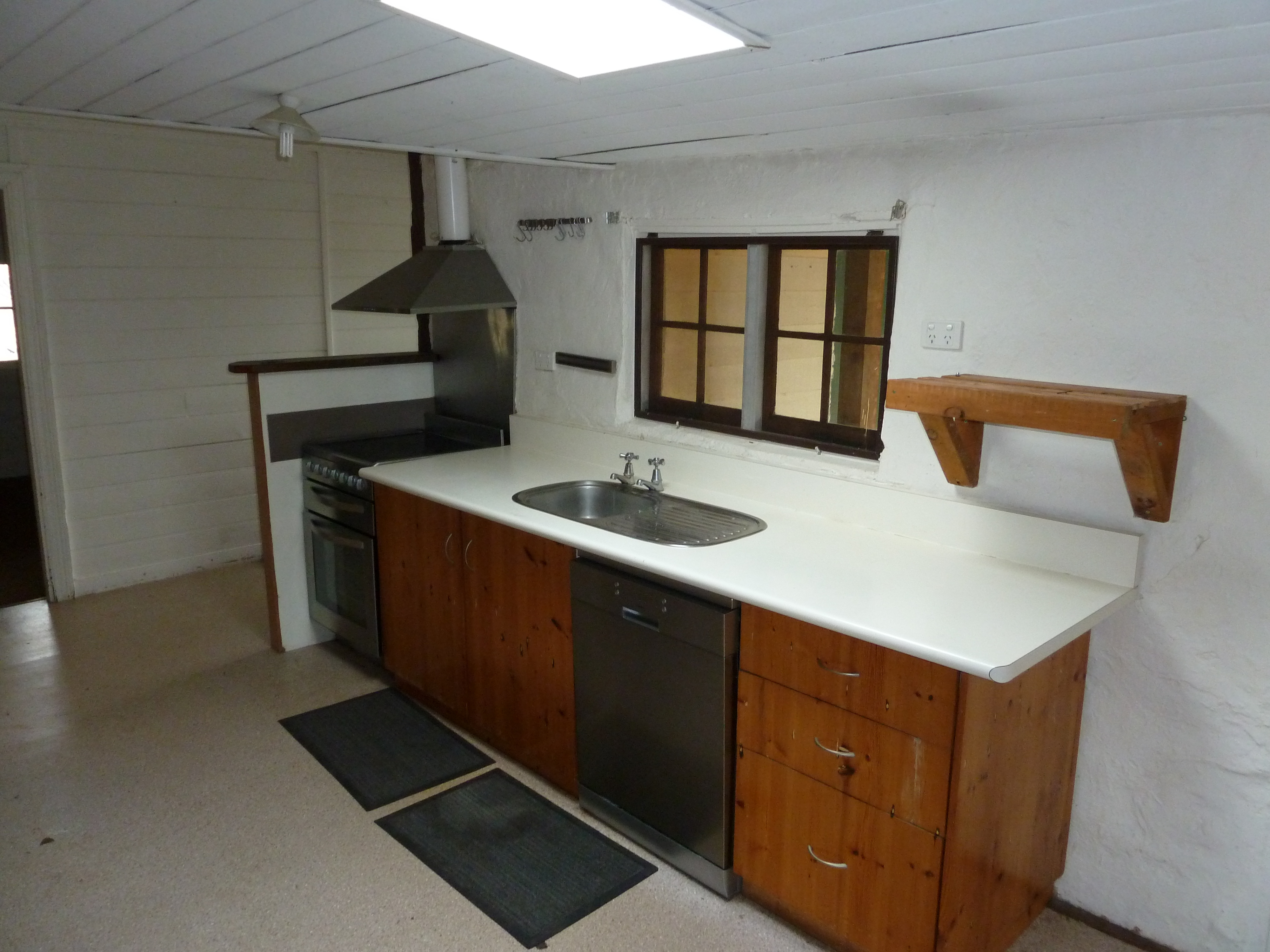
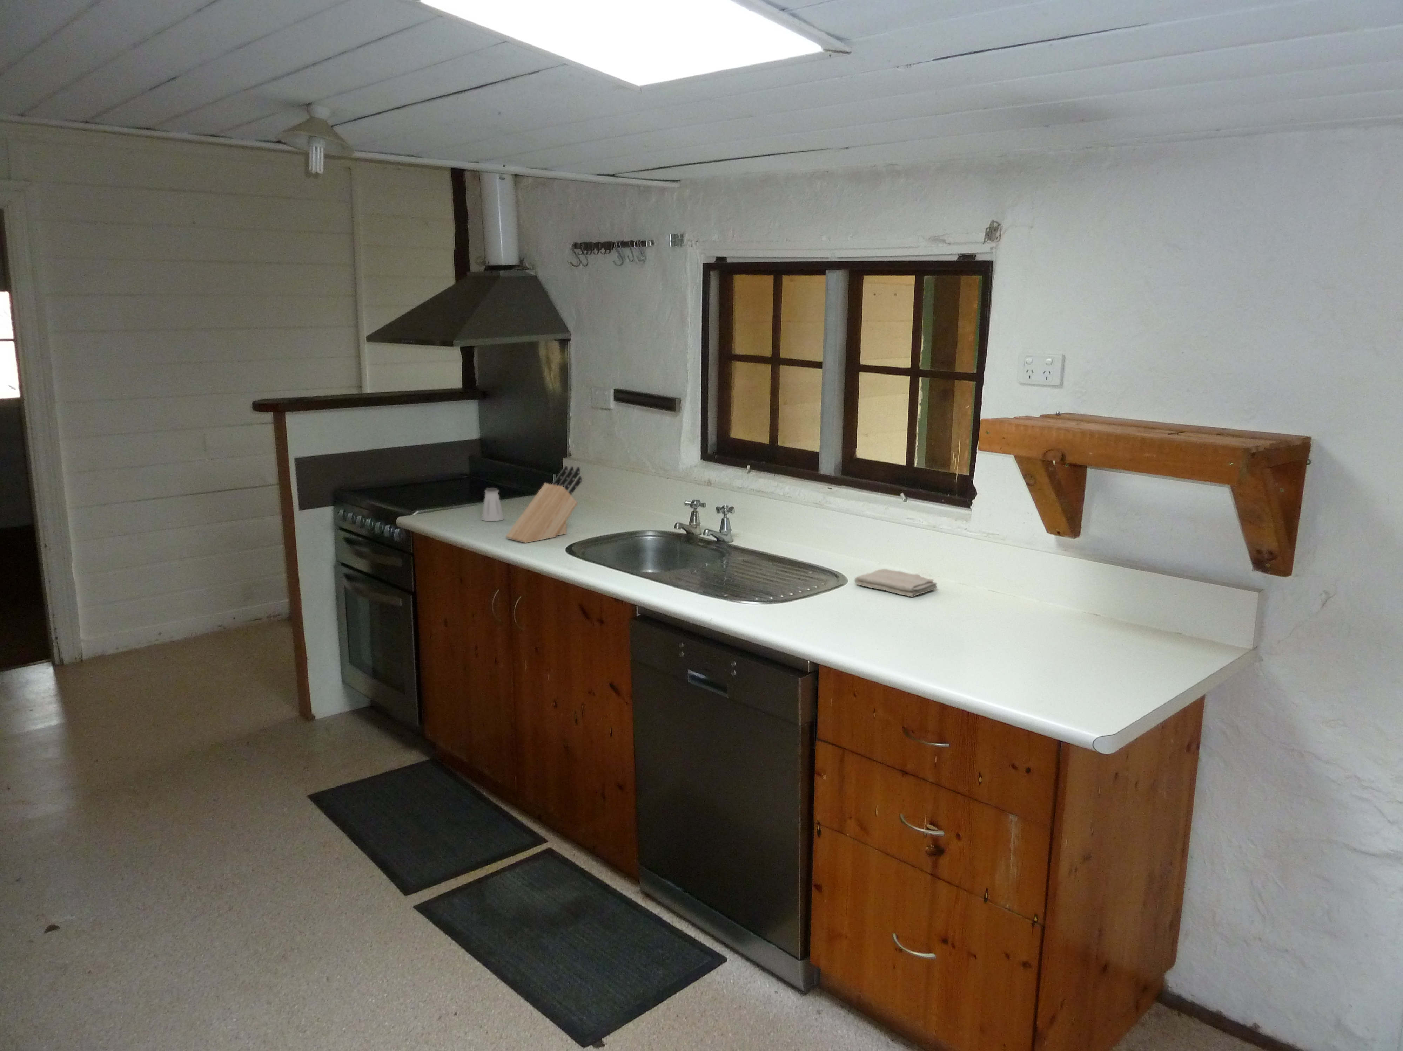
+ saltshaker (492, 503)
+ washcloth (896, 582)
+ knife block (547, 502)
